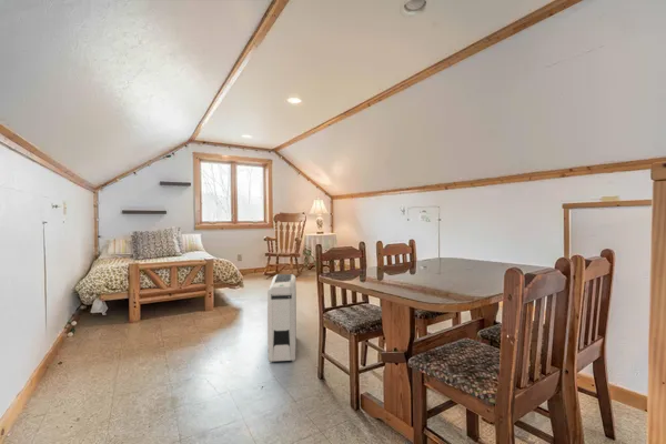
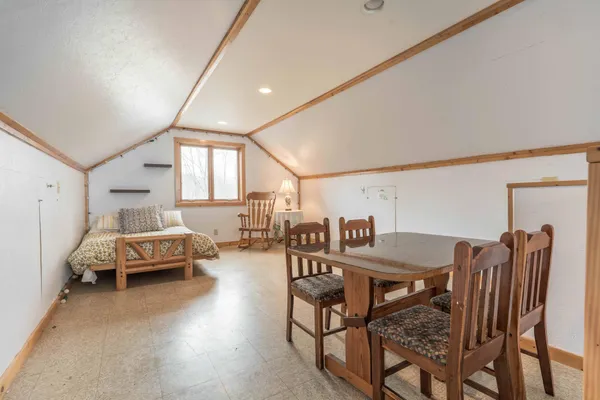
- air purifier (283, 313)
